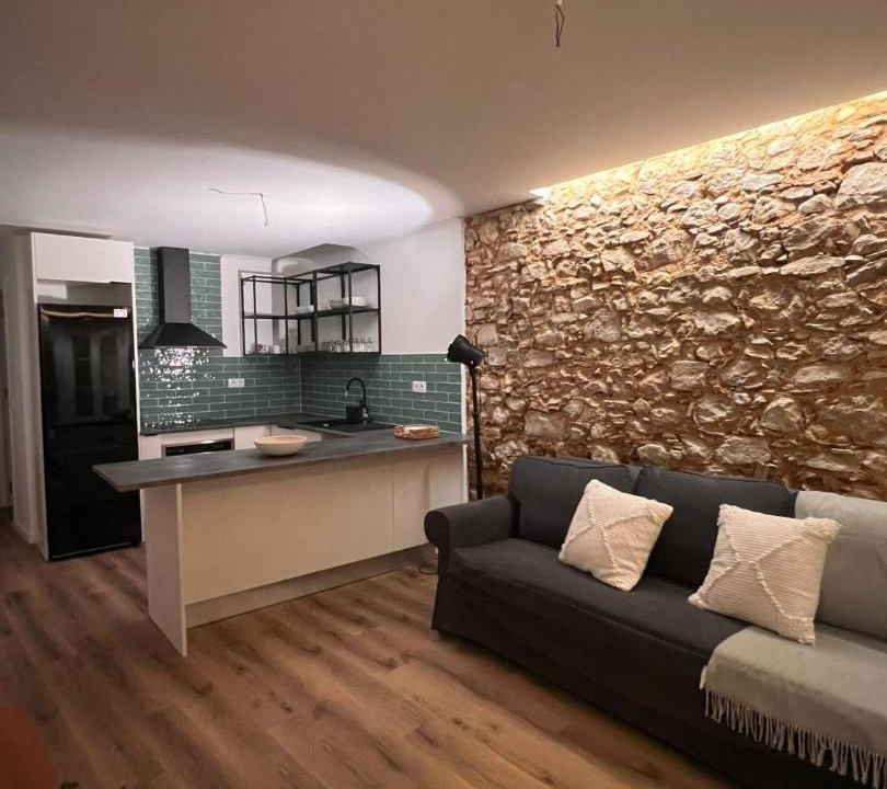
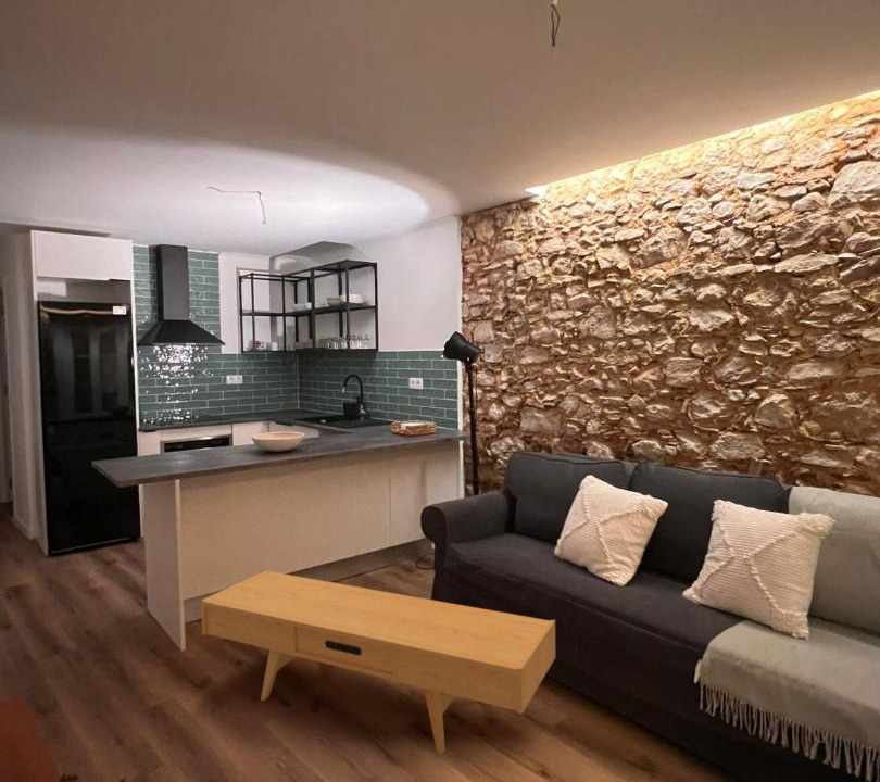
+ tv console (369, 654)
